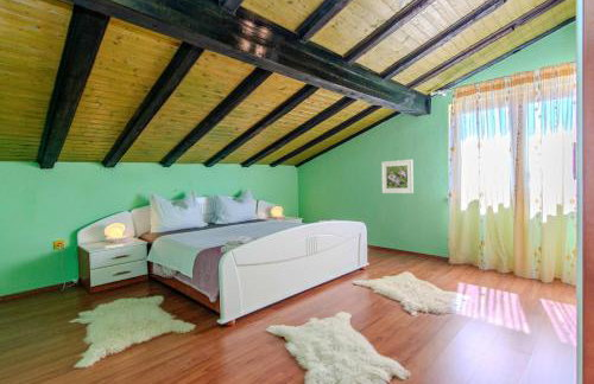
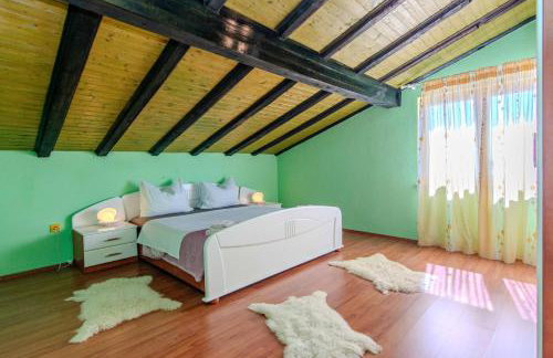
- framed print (397, 177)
